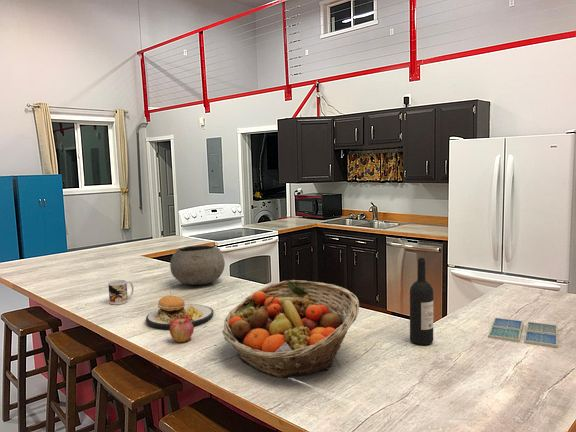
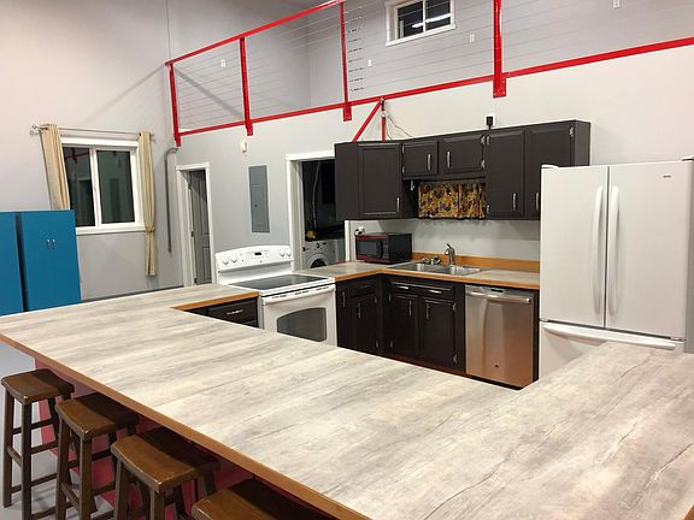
- apple (181, 329)
- wine bottle (421, 300)
- fruit basket (289, 324)
- bowl (197, 265)
- plate (179, 302)
- drink coaster (521, 331)
- mug (121, 291)
